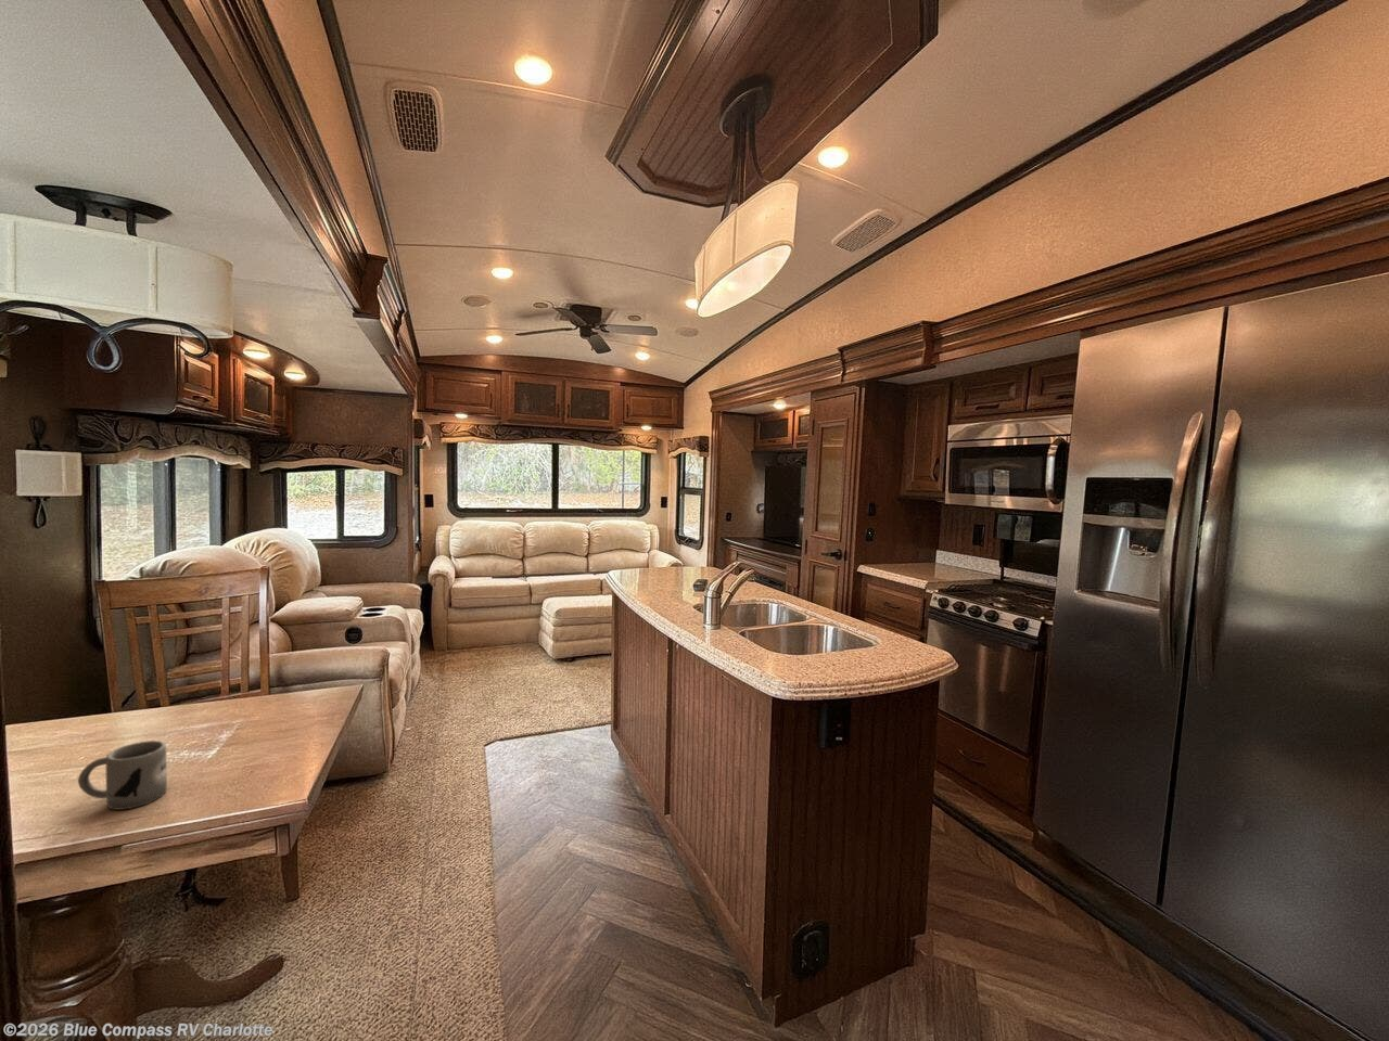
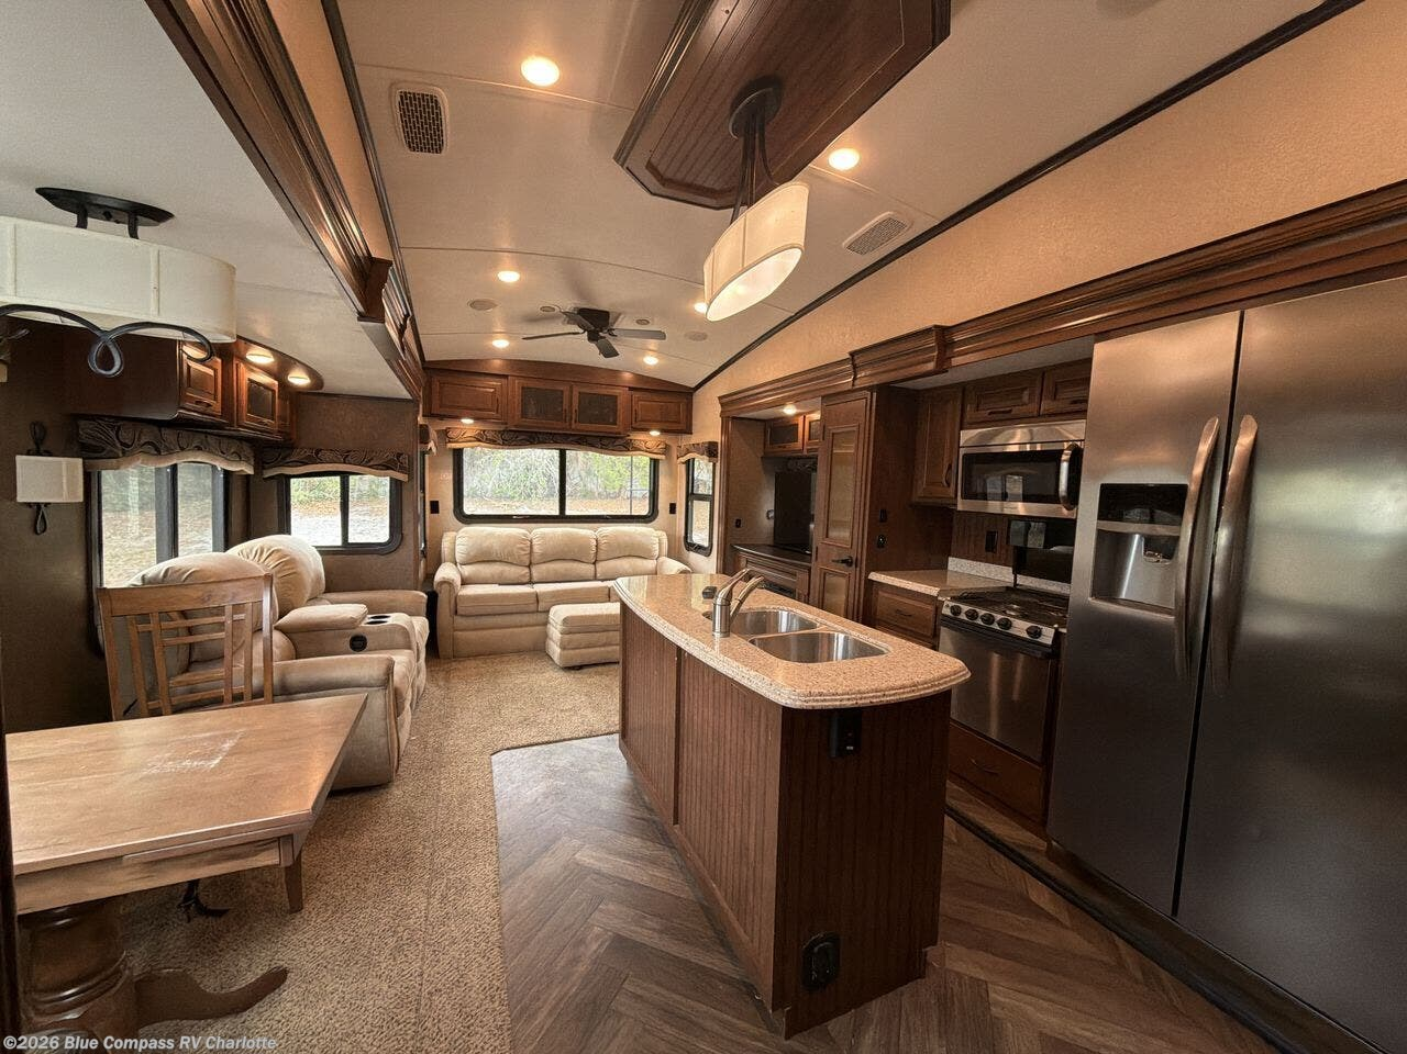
- mug (127, 774)
